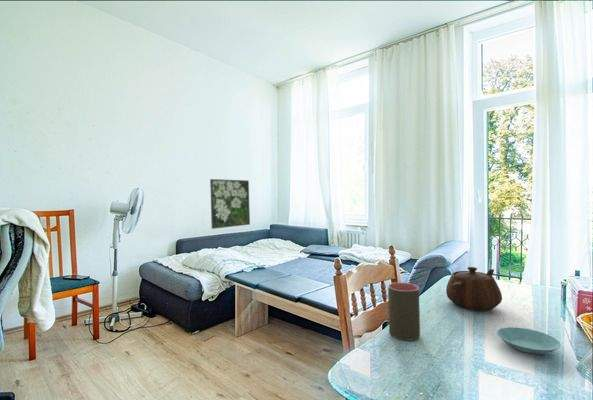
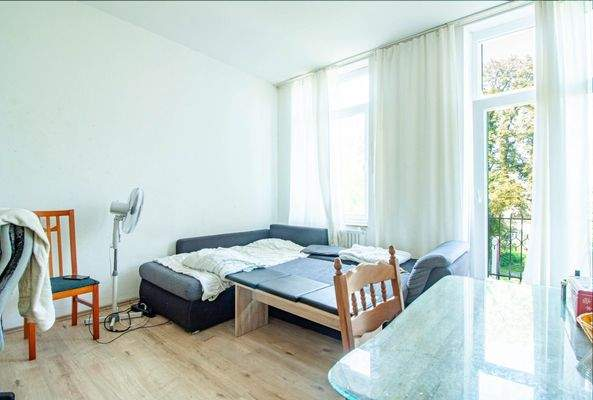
- cup (403, 310)
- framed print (231, 203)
- saucer (527, 342)
- teapot (474, 285)
